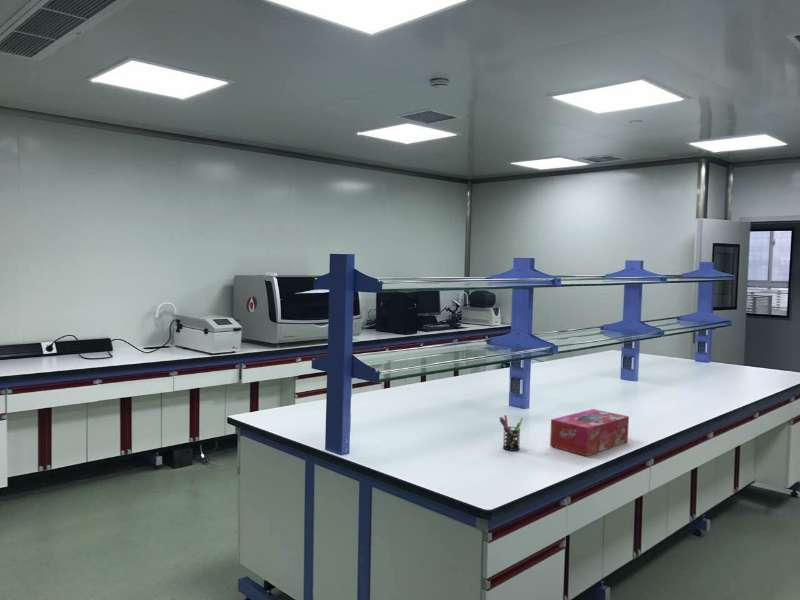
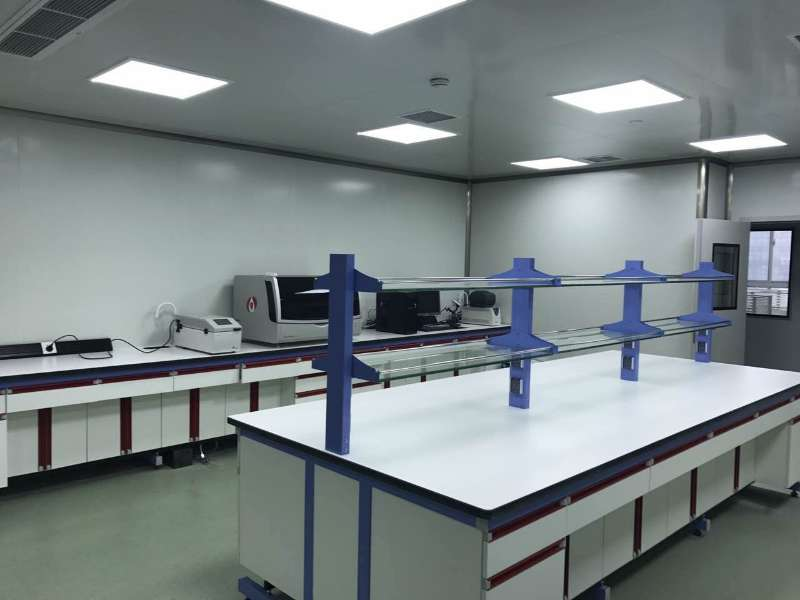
- tissue box (590, 430)
- pen holder (512, 431)
